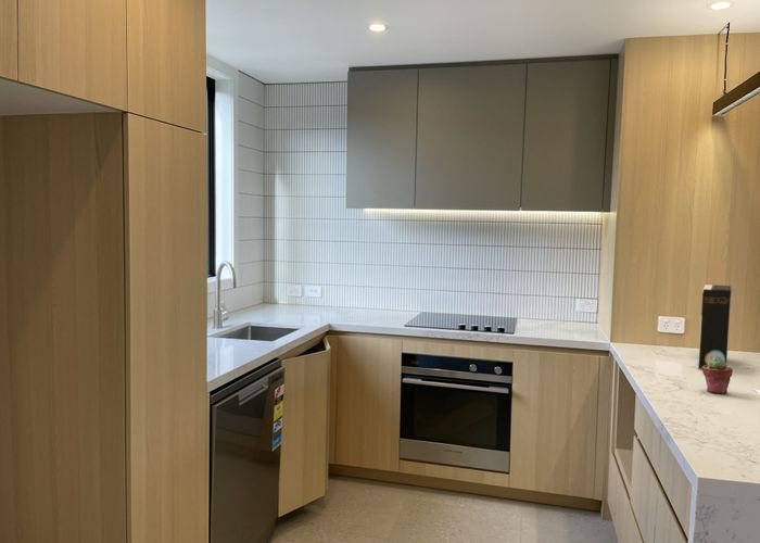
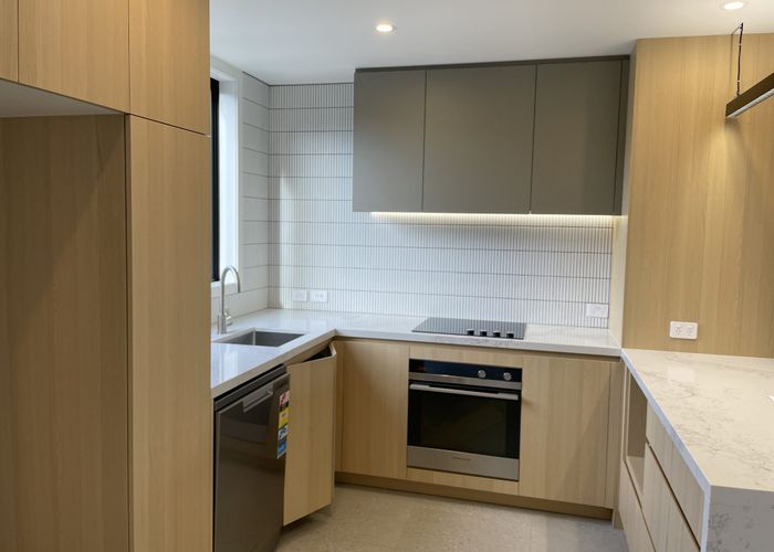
- potted succulent (717, 374)
- cereal box (714, 325)
